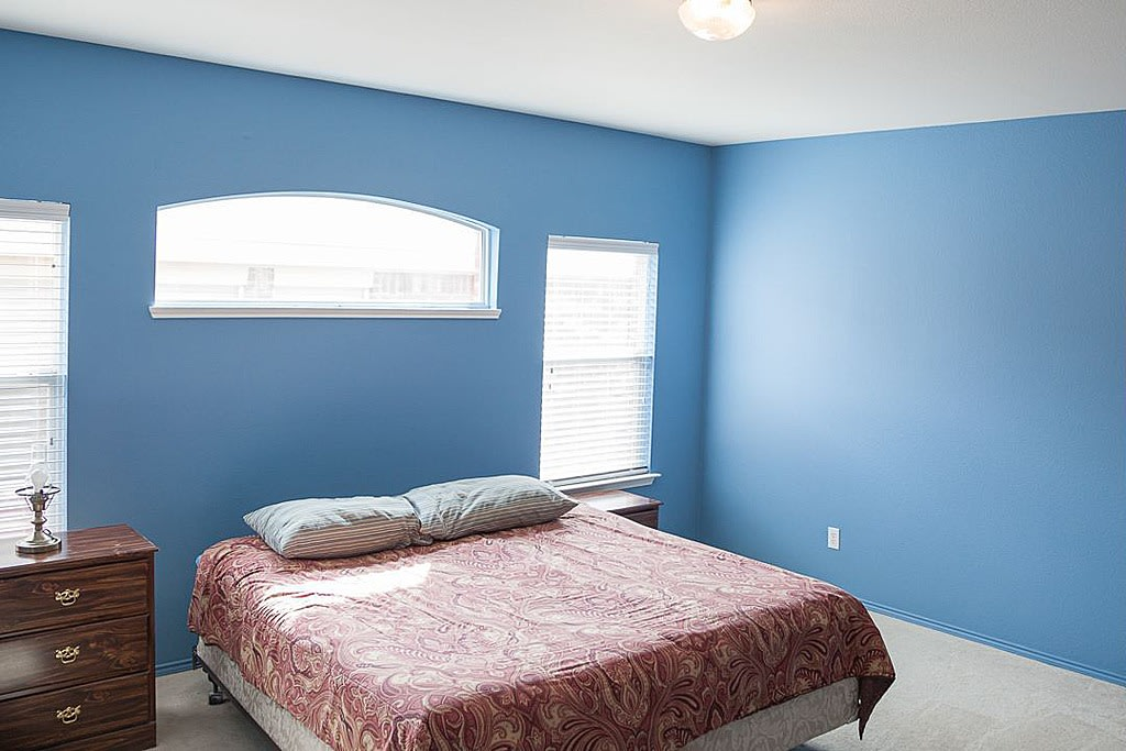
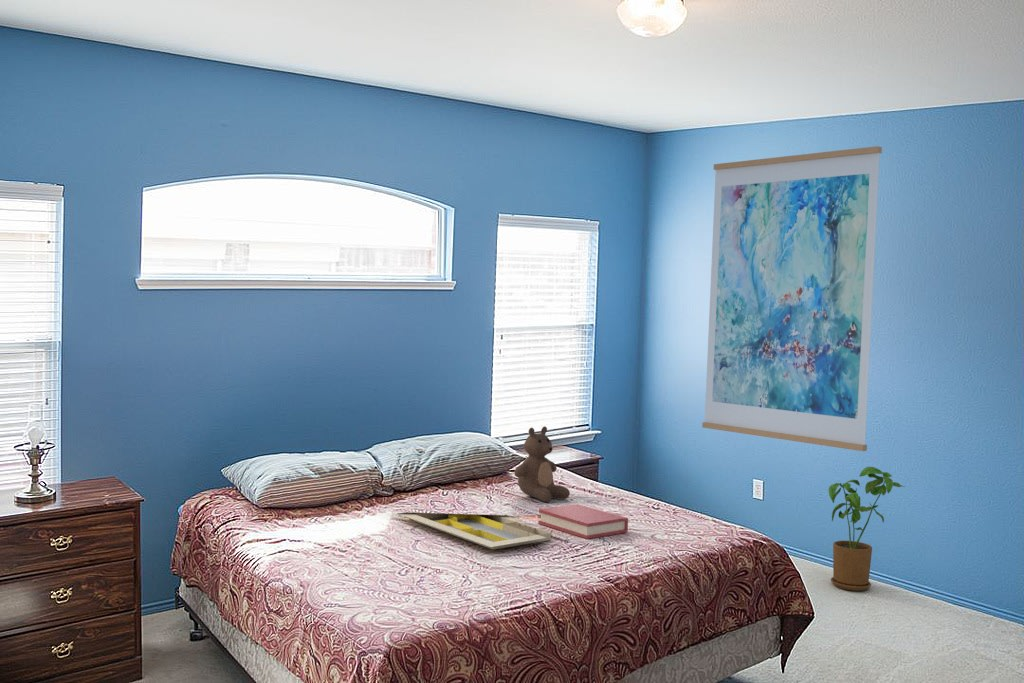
+ hardback book (582, 520)
+ serving tray (479, 527)
+ teddy bear (543, 462)
+ wall art (785, 298)
+ house plant (855, 528)
